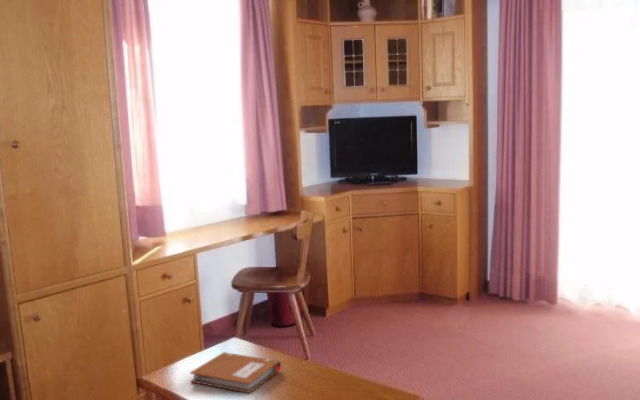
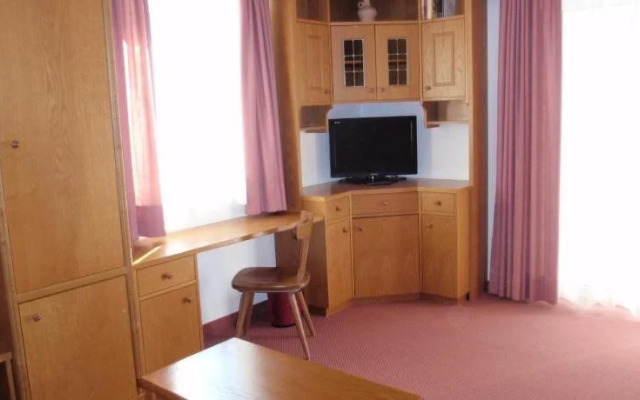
- notebook (238, 371)
